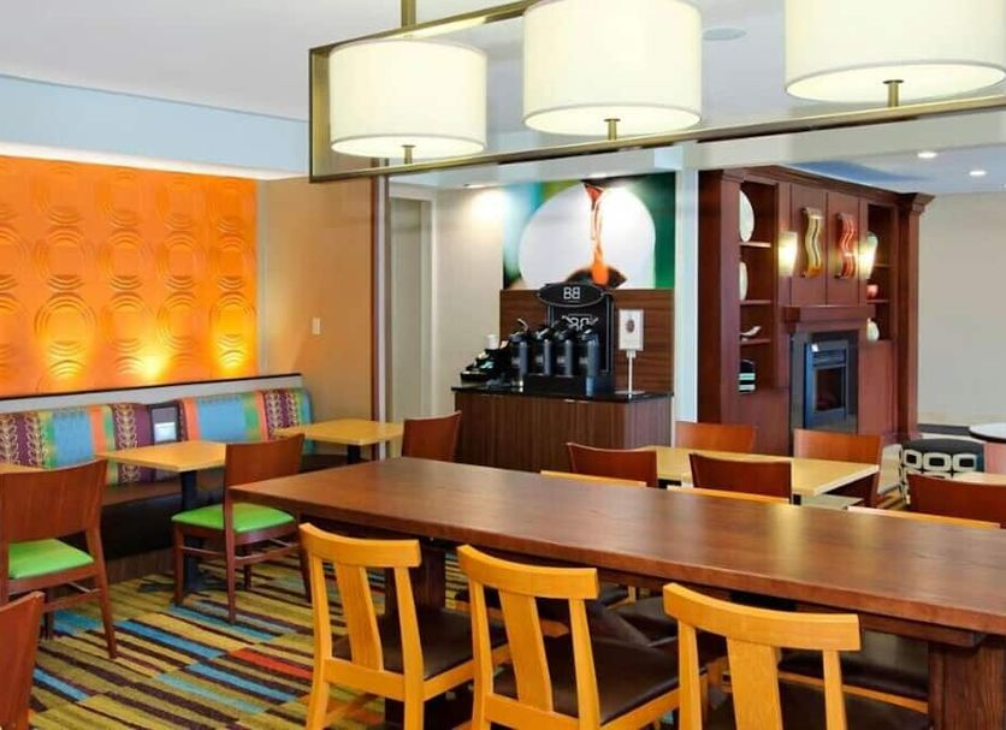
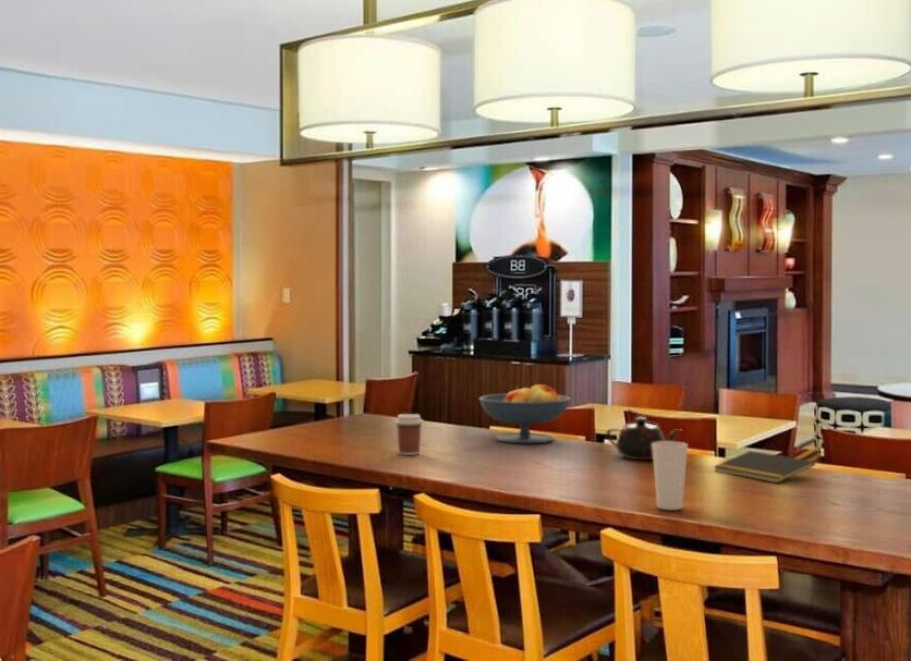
+ teapot (643, 437)
+ notepad (763, 466)
+ coffee cup (409, 433)
+ fruit bowl (524, 411)
+ cup (669, 475)
